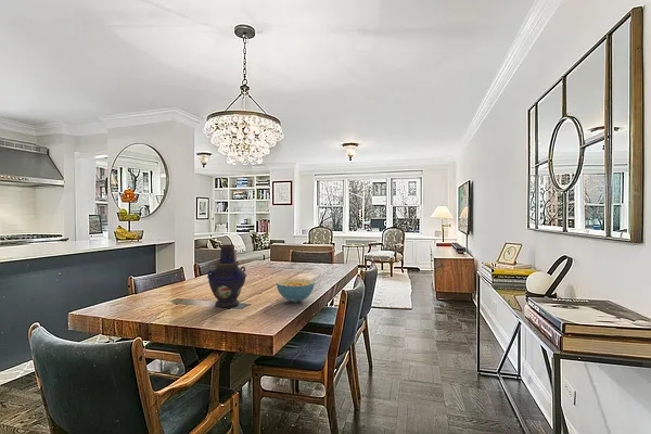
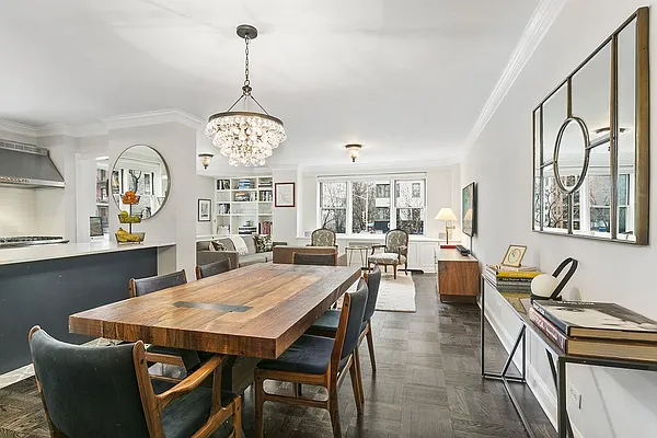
- cereal bowl (295, 291)
- vase (227, 275)
